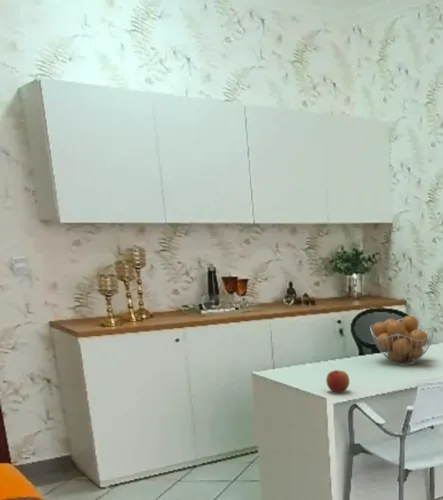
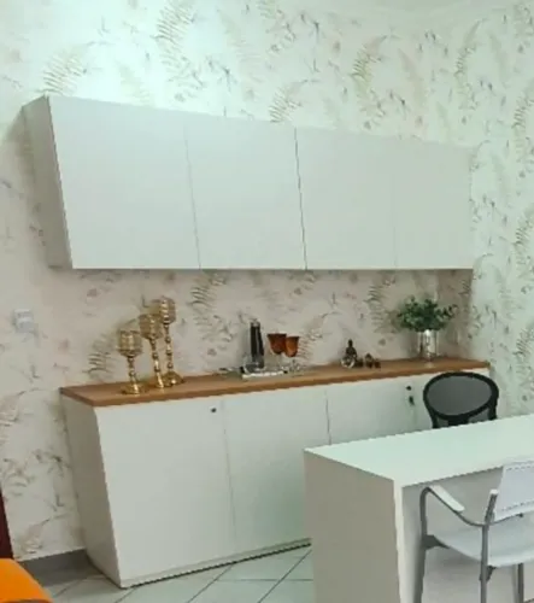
- fruit basket (402, 339)
- apple (337, 380)
